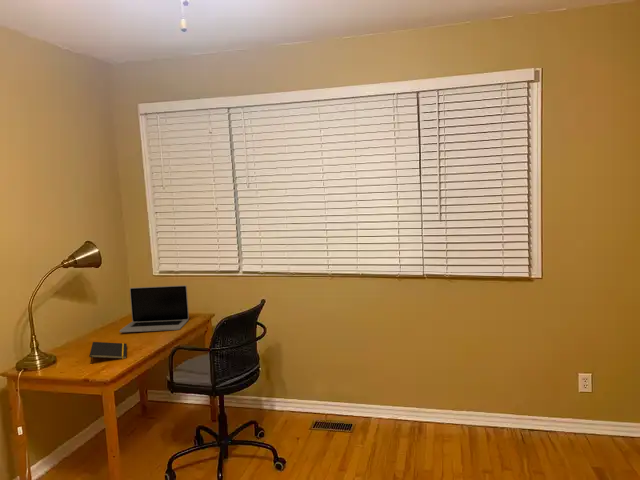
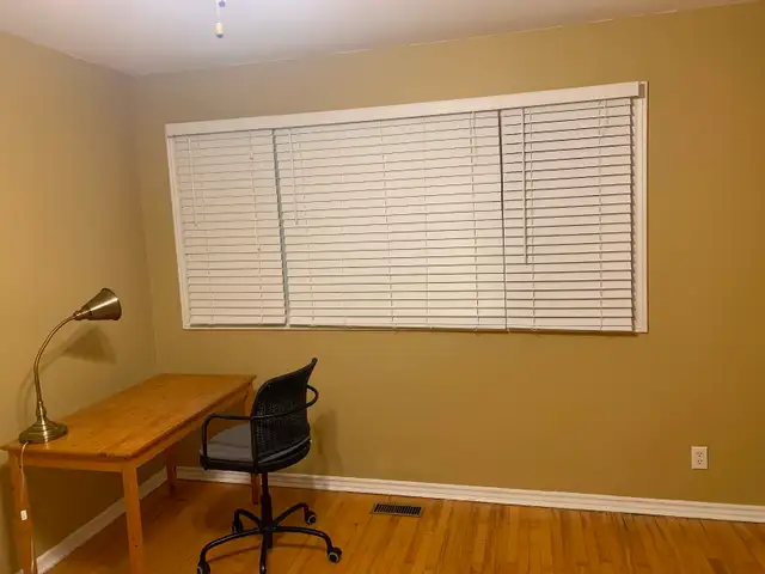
- laptop (154, 308)
- notepad (109, 350)
